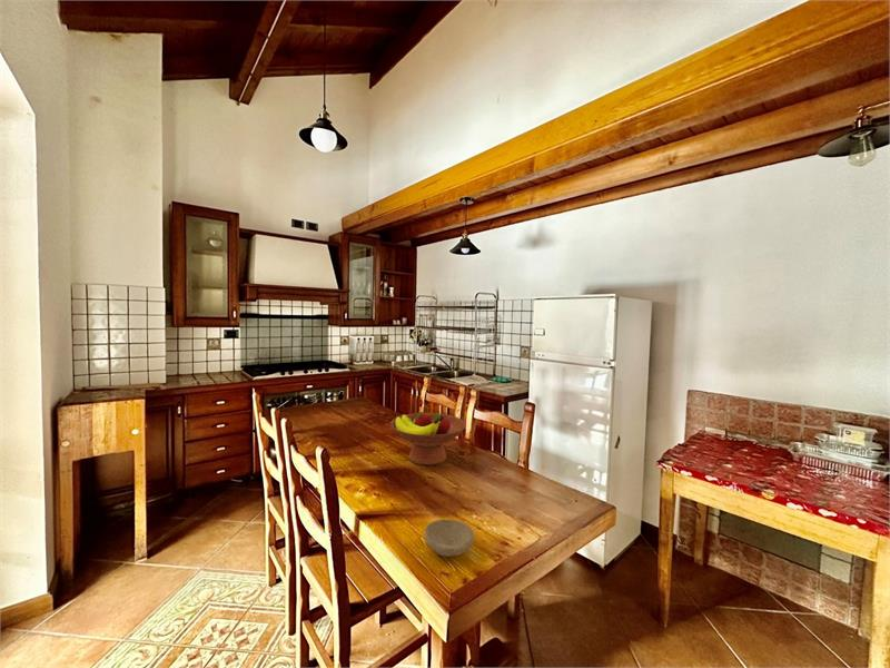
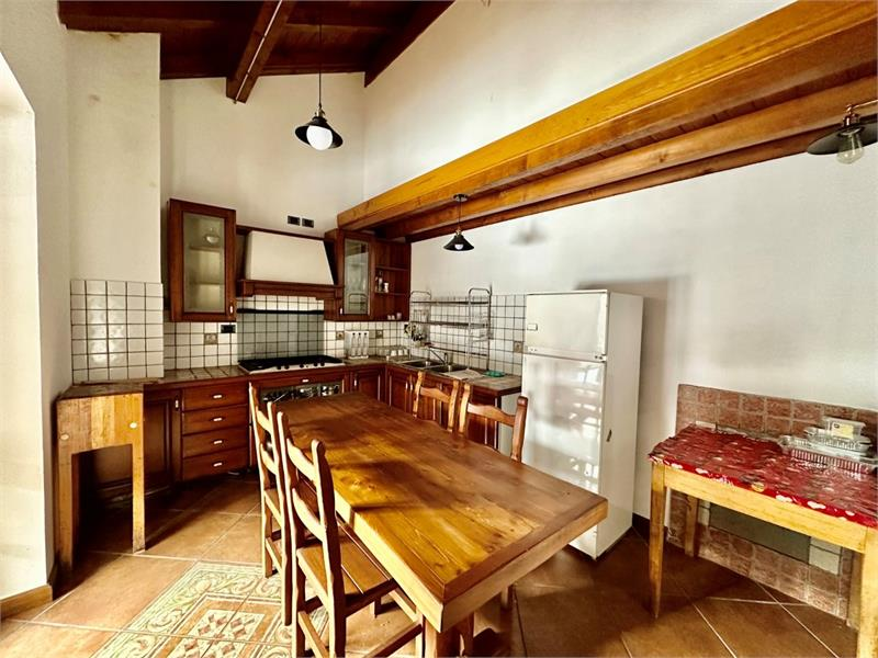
- bowl (448, 540)
- fruit bowl (428, 433)
